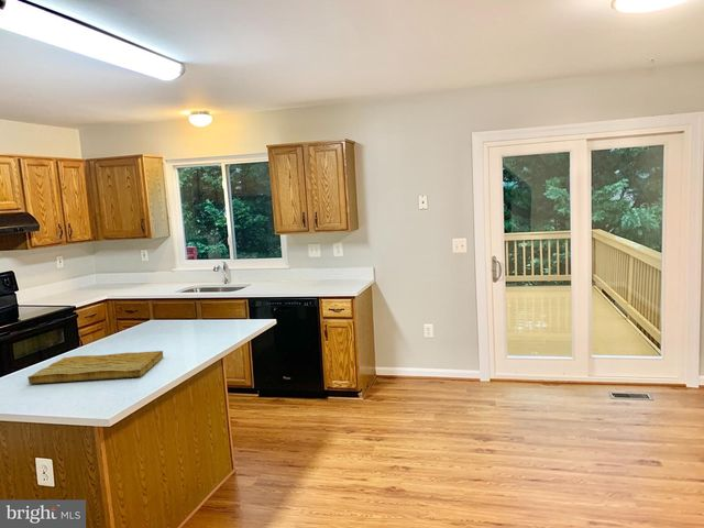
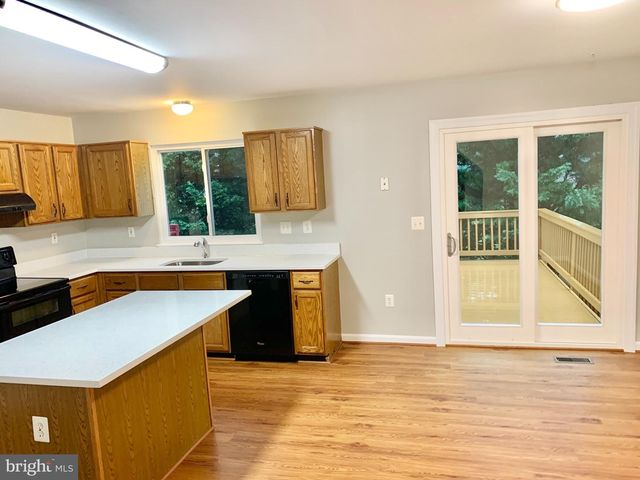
- cutting board (99, 364)
